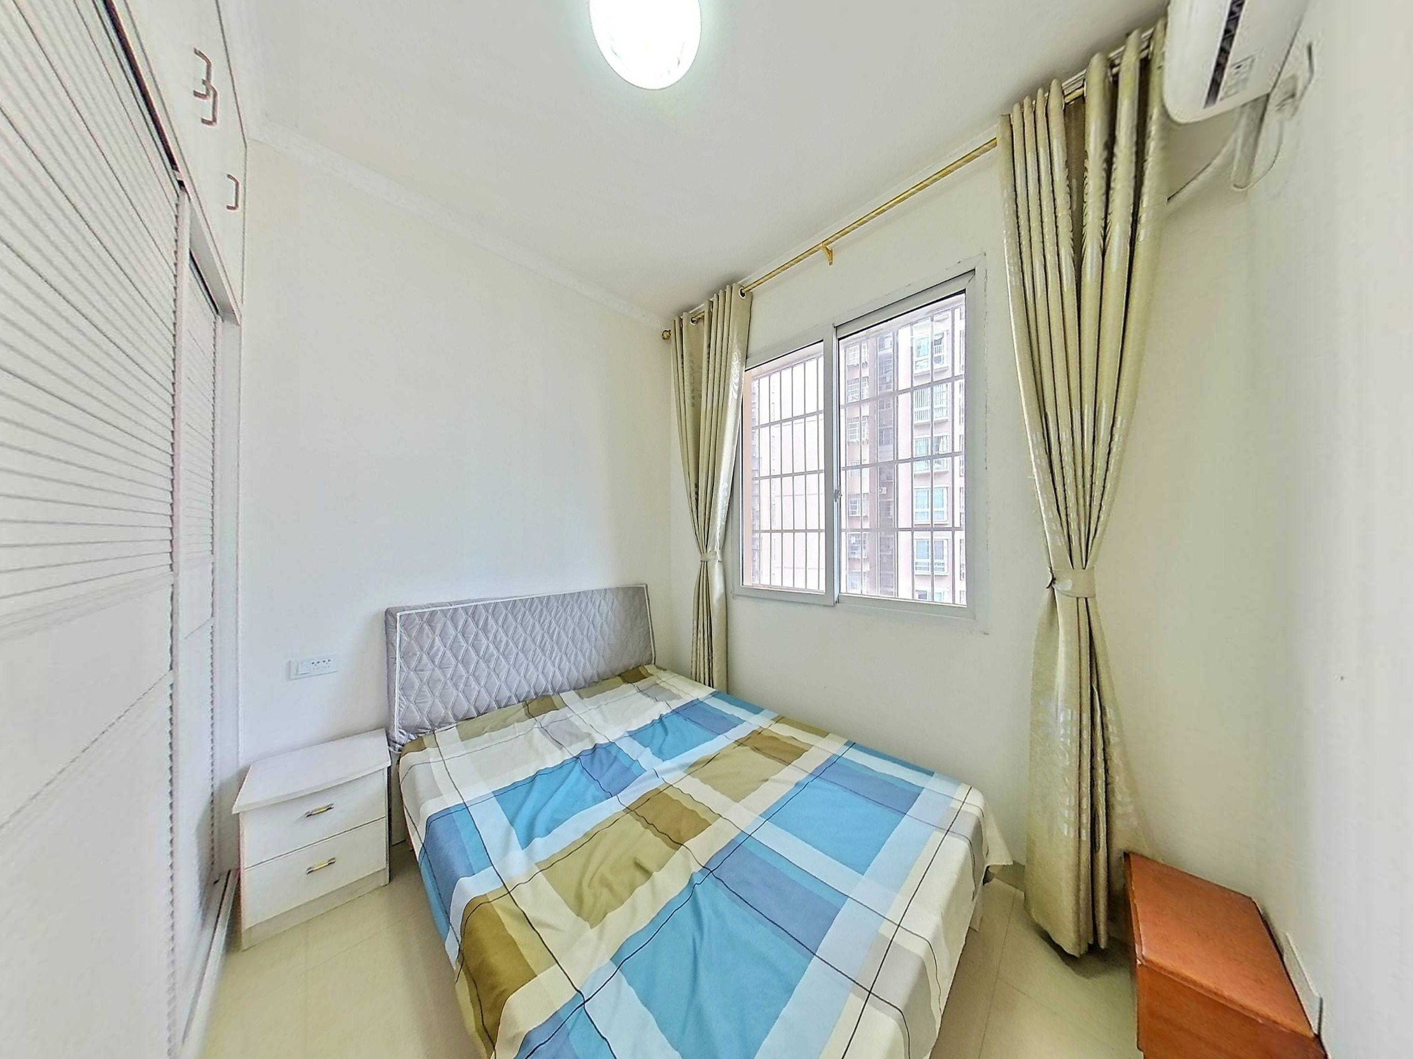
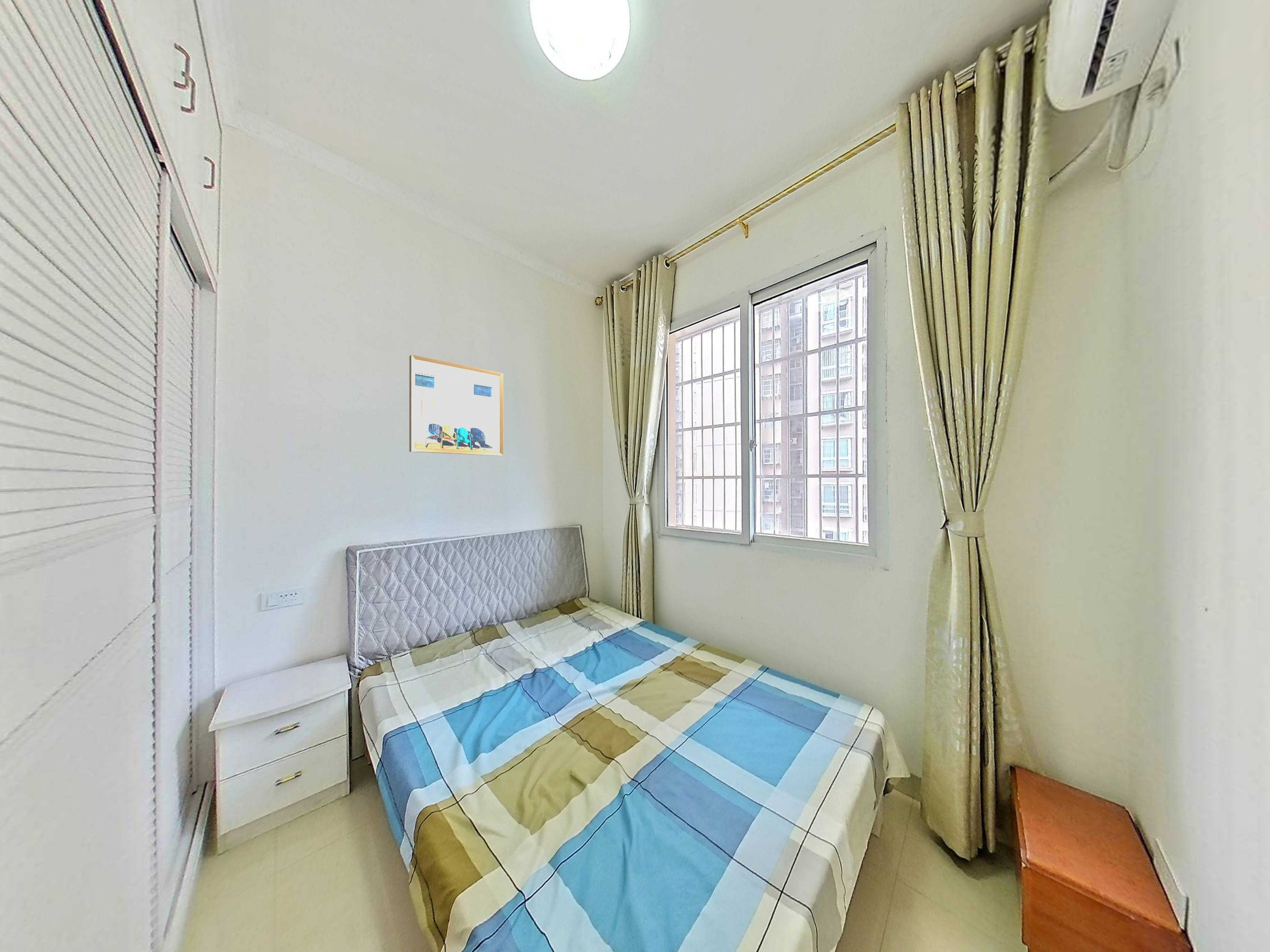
+ wall art (460, 409)
